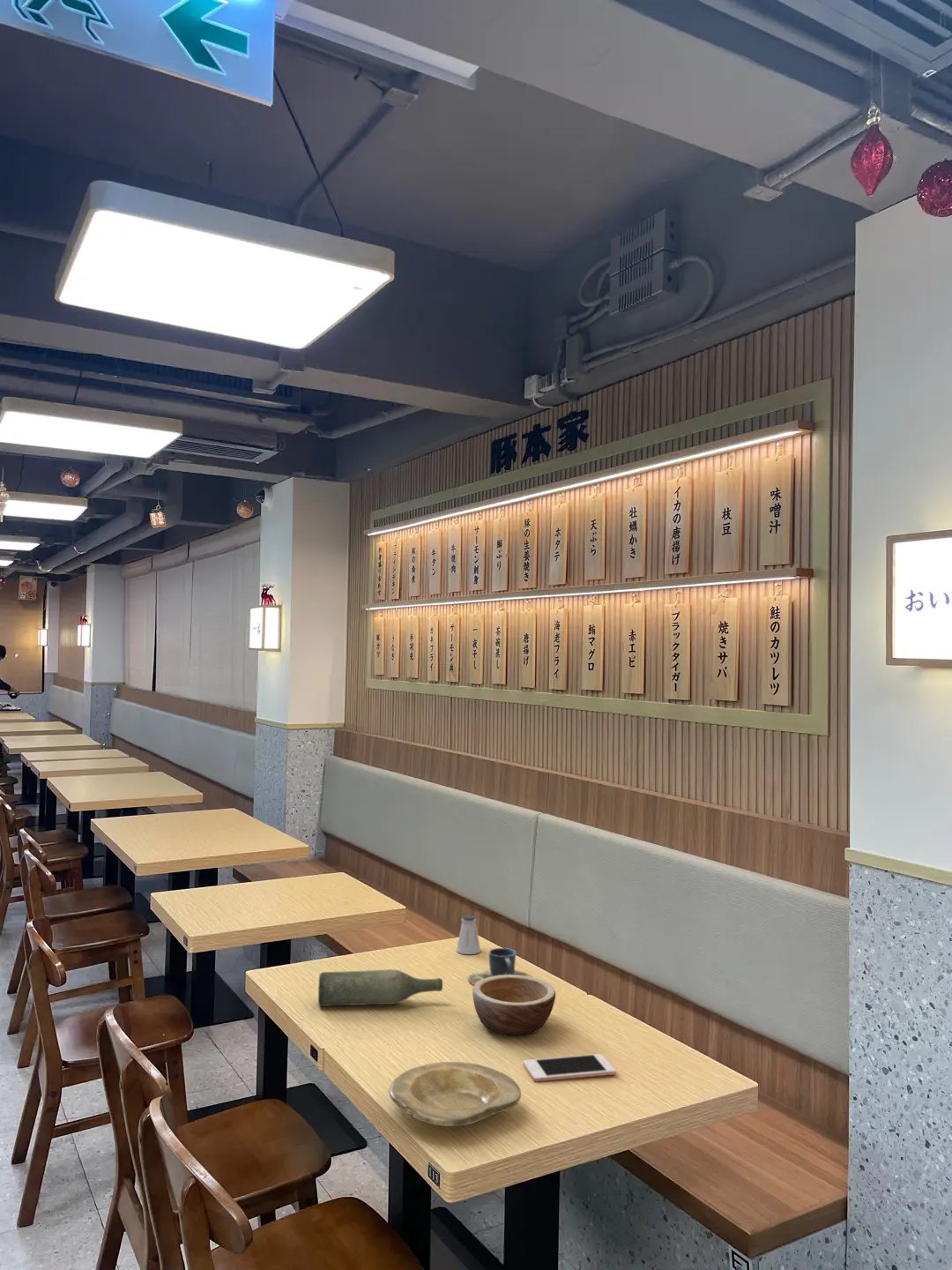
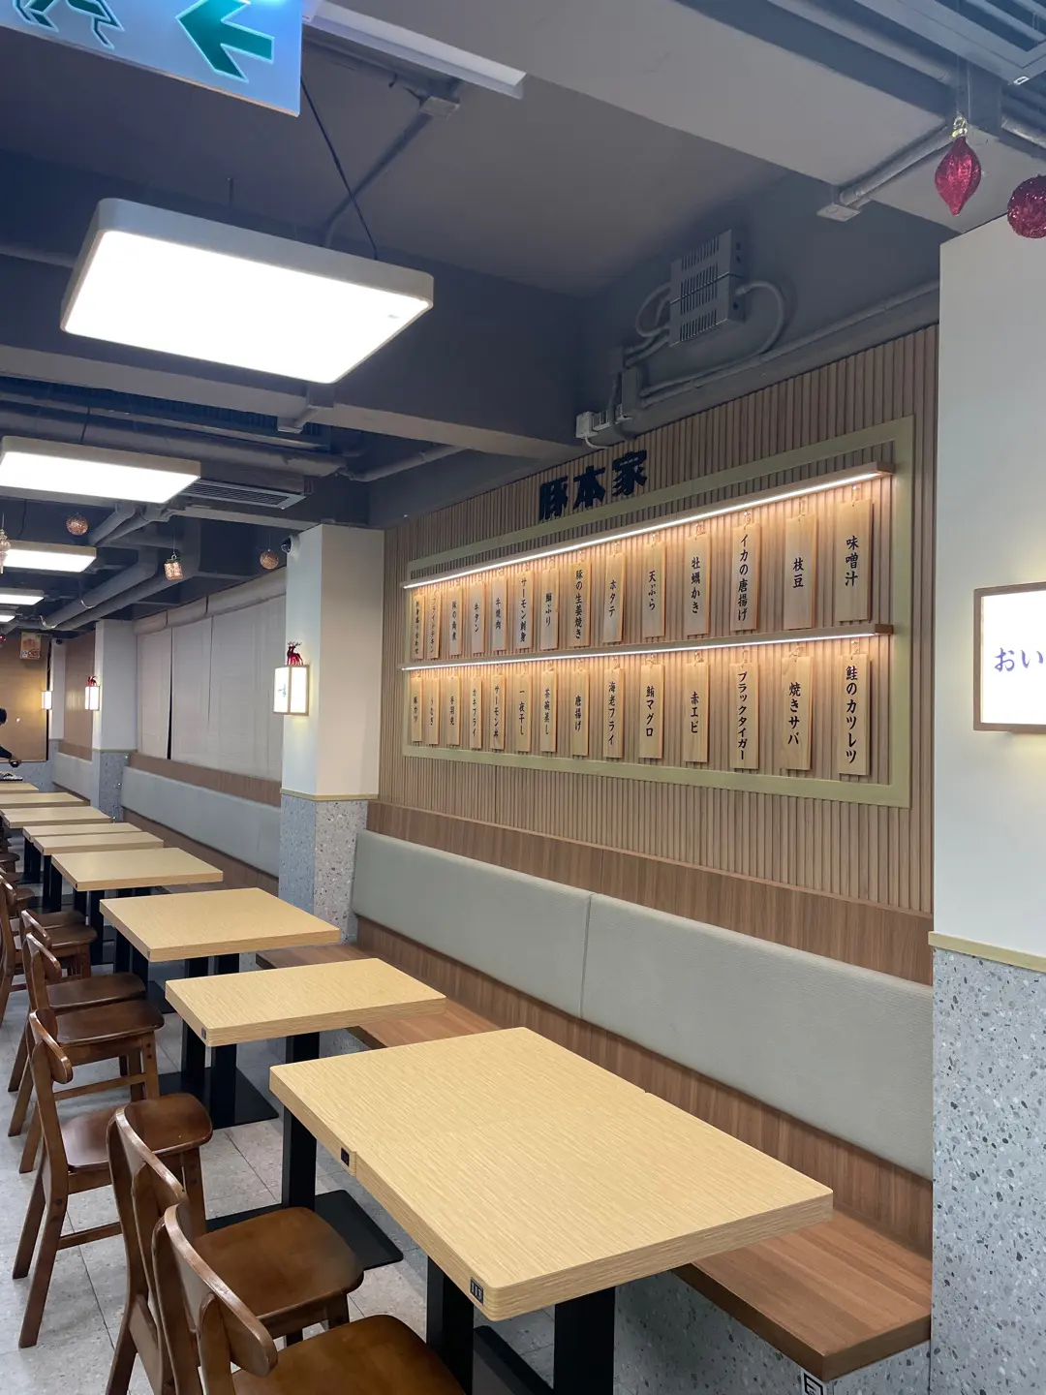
- saltshaker (468, 933)
- cup (501, 966)
- bottle (377, 985)
- plate (454, 1096)
- bowl (513, 1007)
- cell phone (569, 1067)
